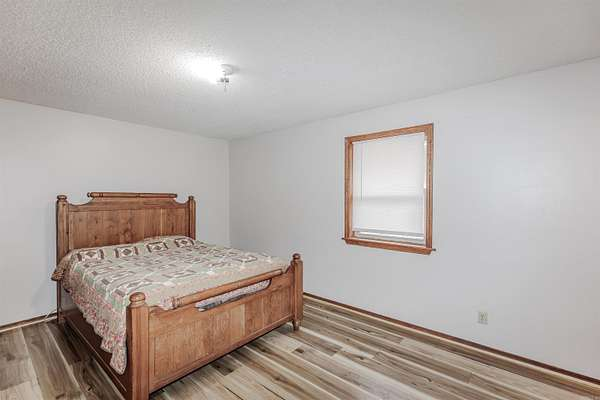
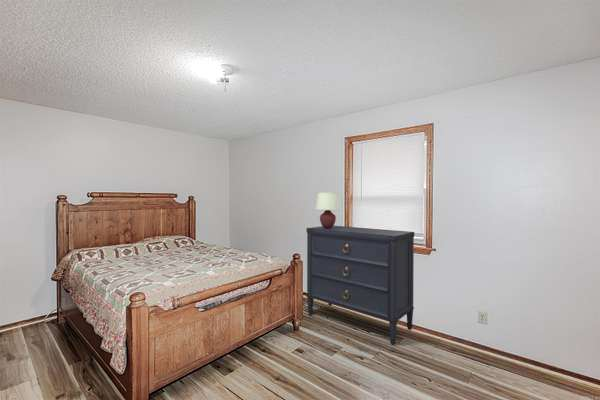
+ dresser (356, 275)
+ table lamp (327, 210)
